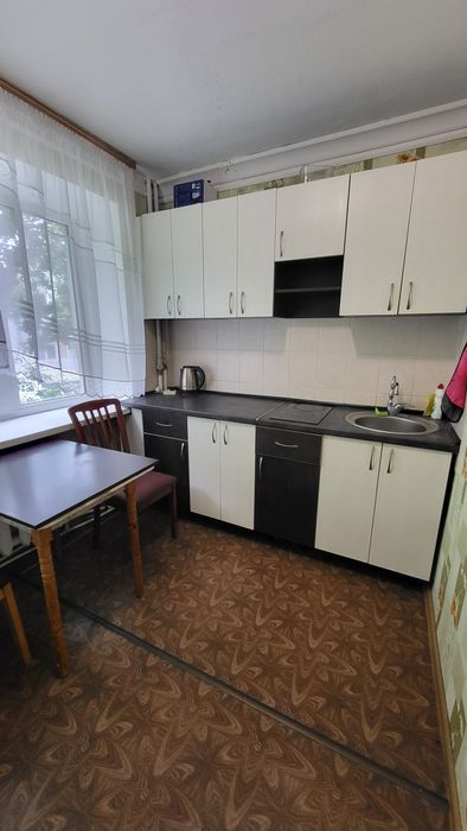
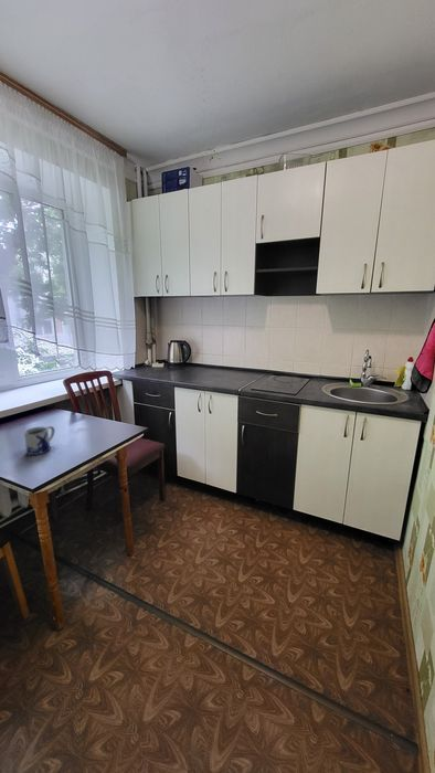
+ mug (40, 438)
